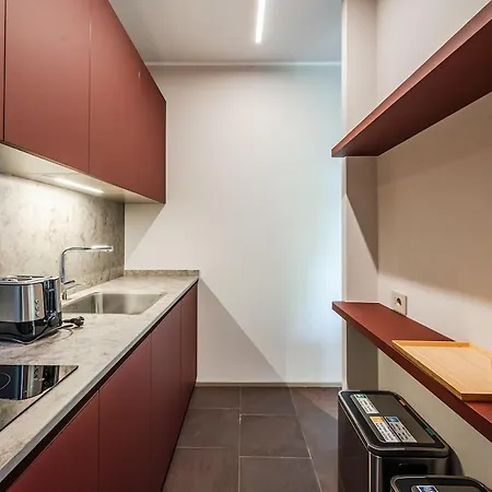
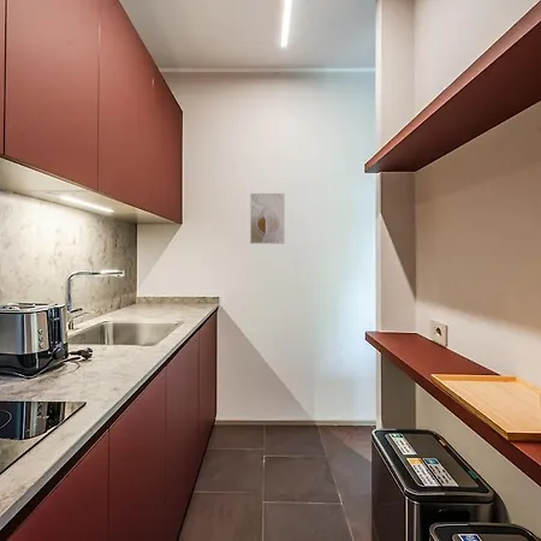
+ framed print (267, 218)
